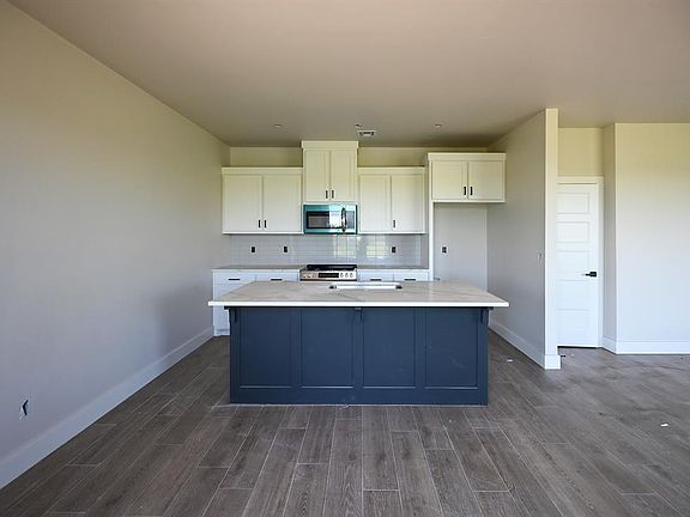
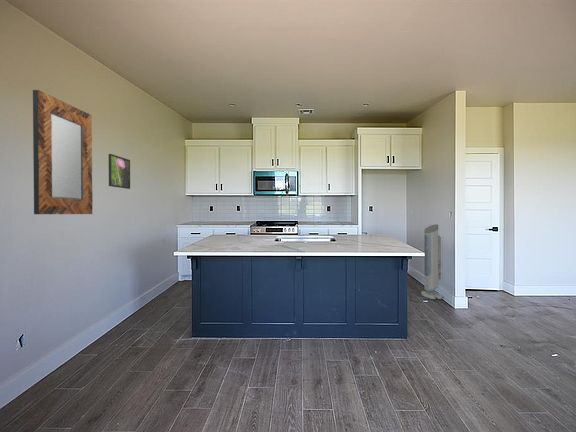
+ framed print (120, 172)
+ home mirror (66, 159)
+ air purifier (431, 260)
